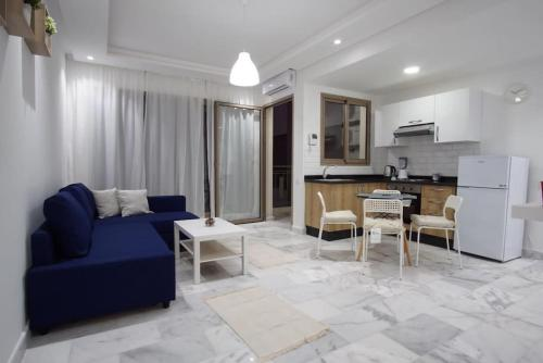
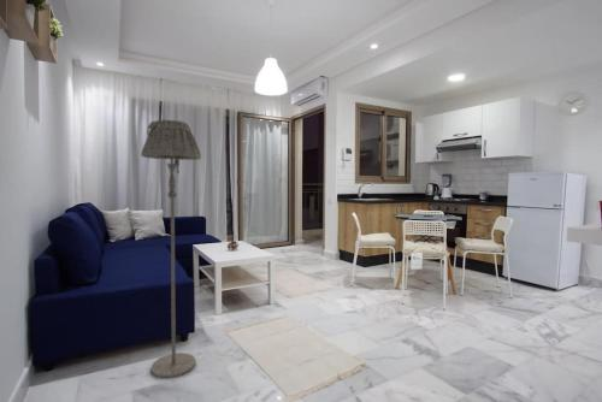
+ floor lamp (172, 246)
